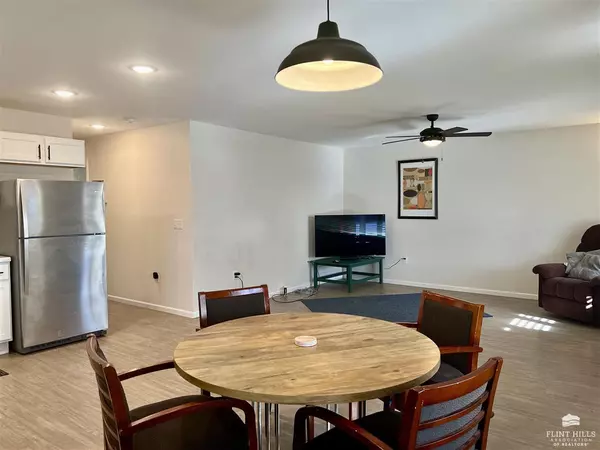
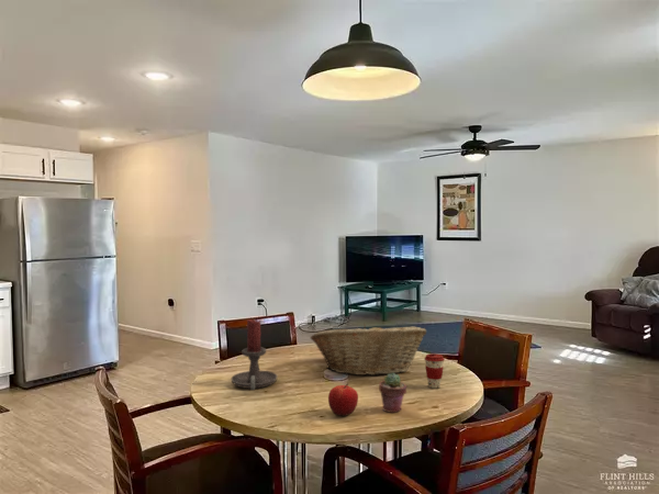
+ coffee cup (434, 370)
+ fruit (343, 398)
+ fruit basket (368, 344)
+ potted succulent (392, 391)
+ candle holder (254, 352)
